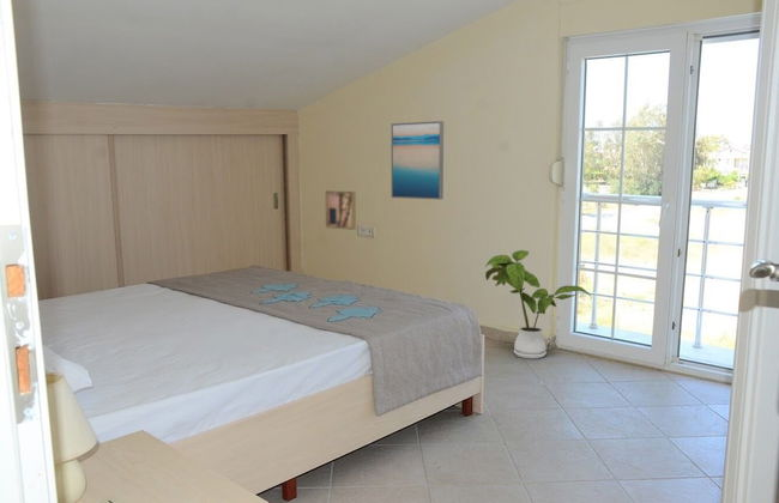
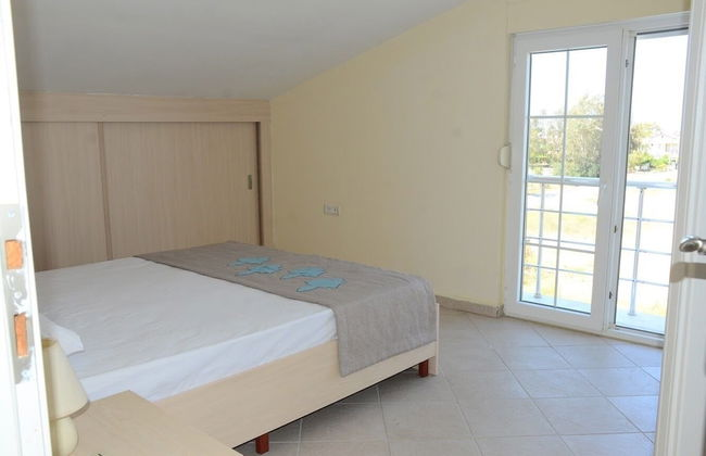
- house plant (527, 304)
- wall art (416, 160)
- wall art (340, 210)
